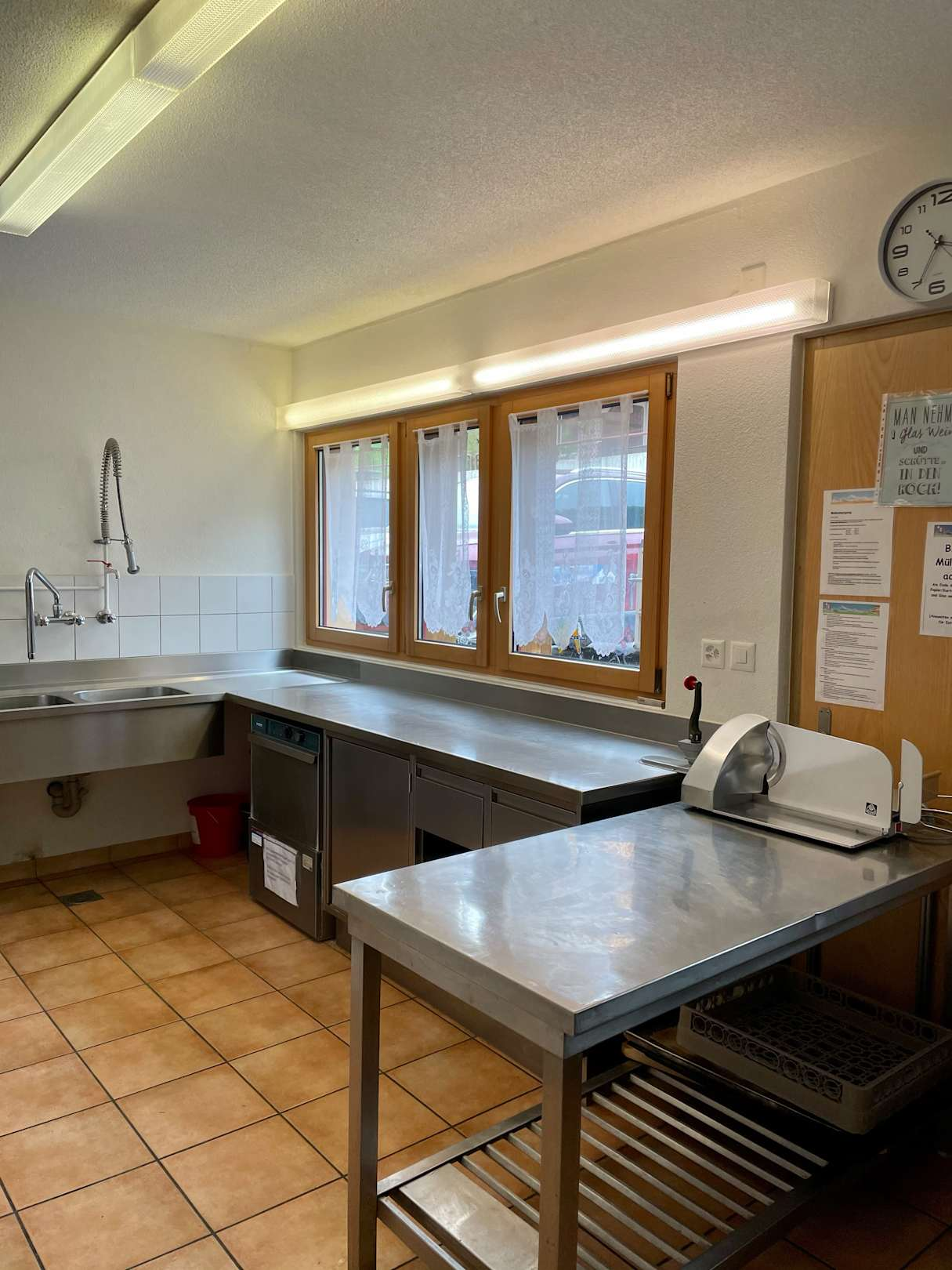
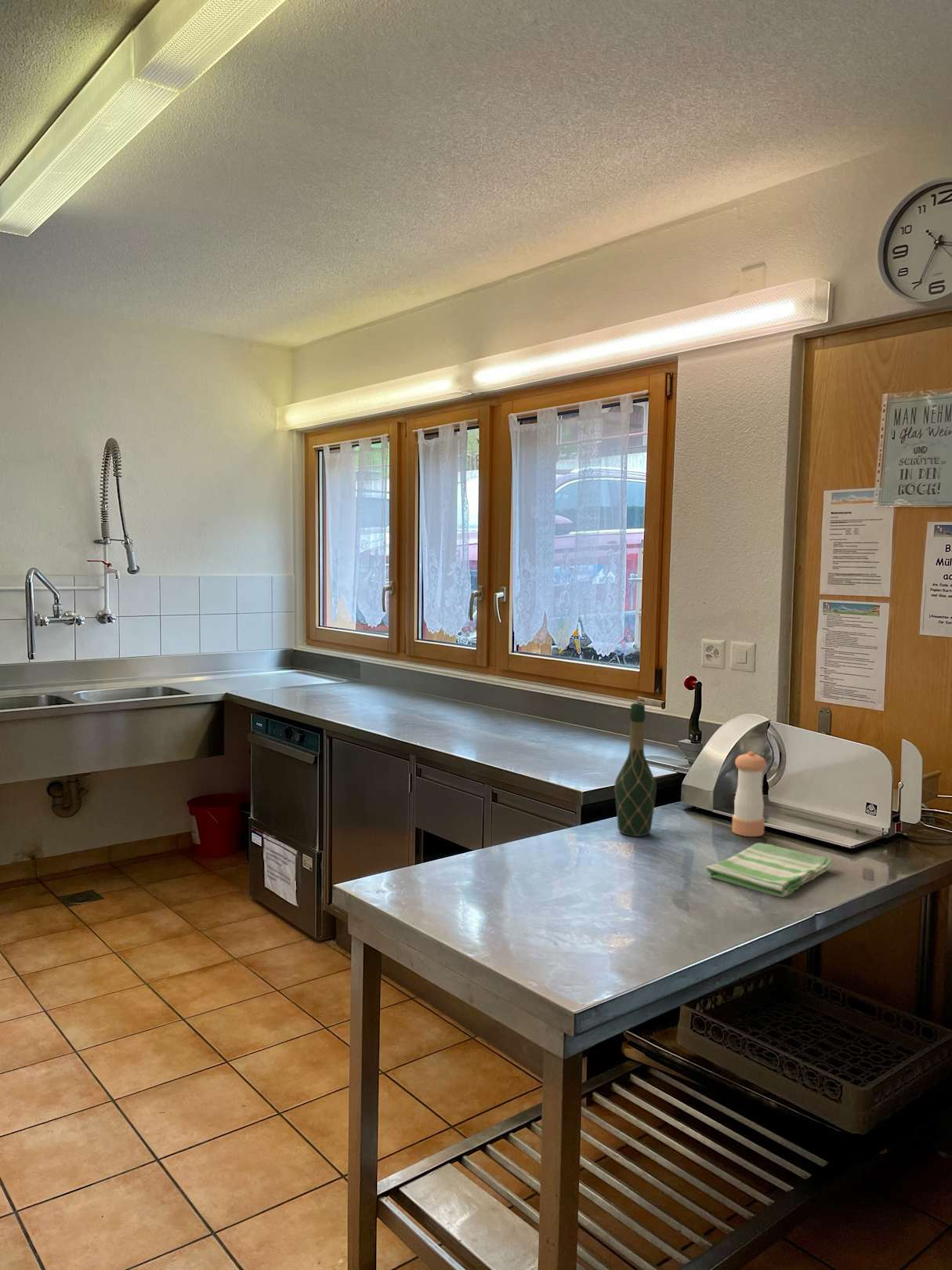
+ pepper shaker (749, 792)
+ wine bottle (635, 768)
+ dish towel (769, 866)
